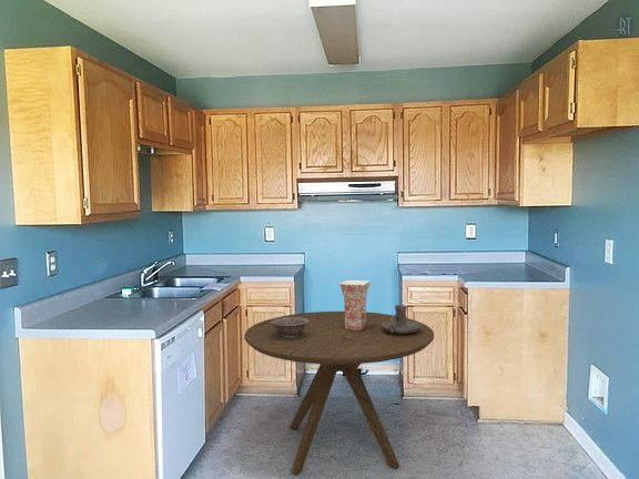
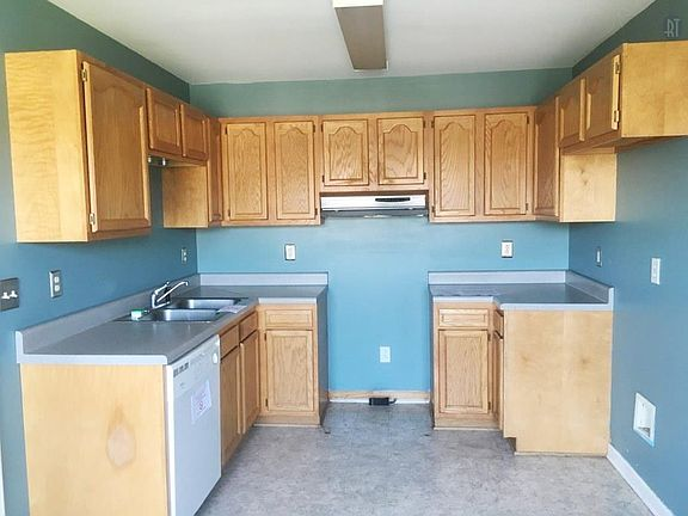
- dining table (332, 384)
- candle holder (398, 319)
- vase (355, 305)
- decorative bowl (290, 327)
